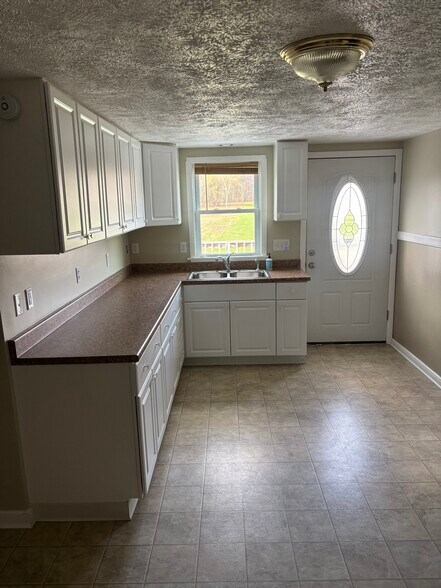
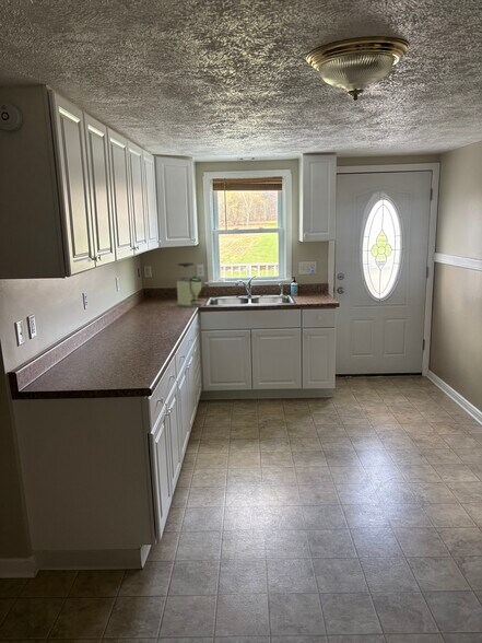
+ coffee grinder (188, 284)
